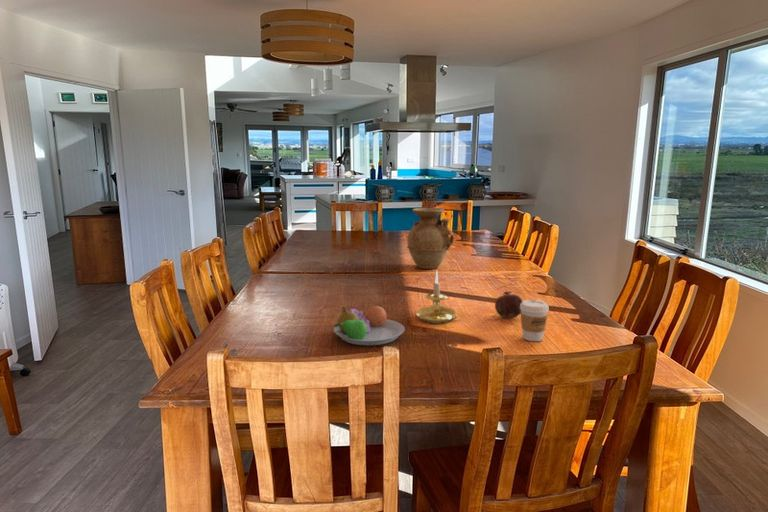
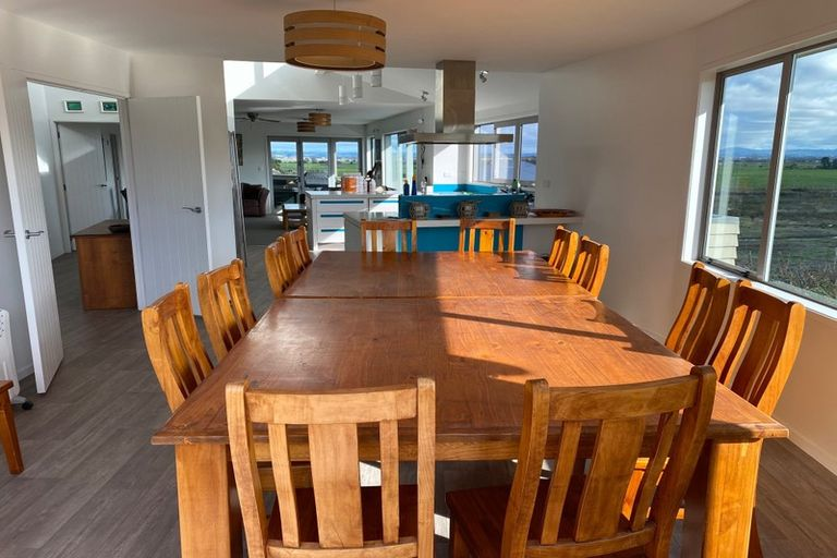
- candle holder (436, 293)
- coffee cup (533, 320)
- vase (429, 238)
- fruit (509, 304)
- fruit bowl (366, 322)
